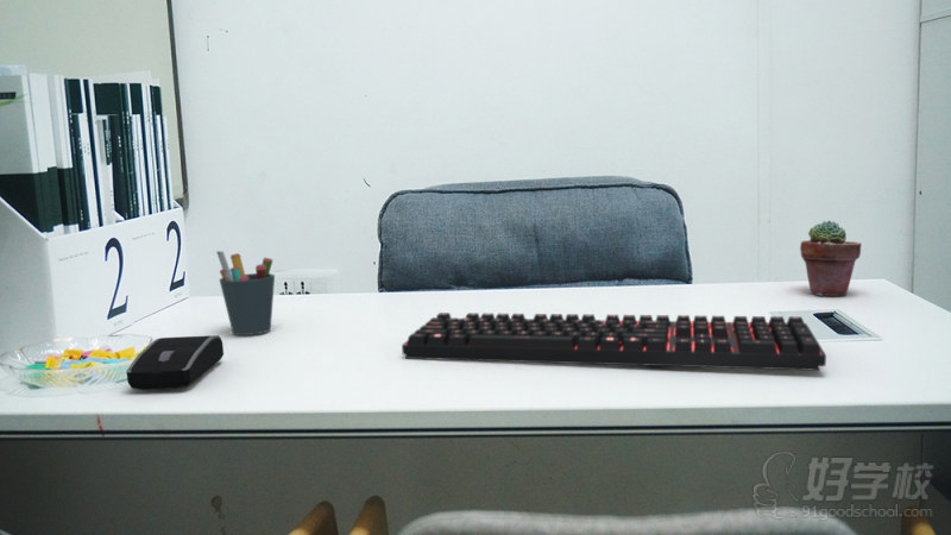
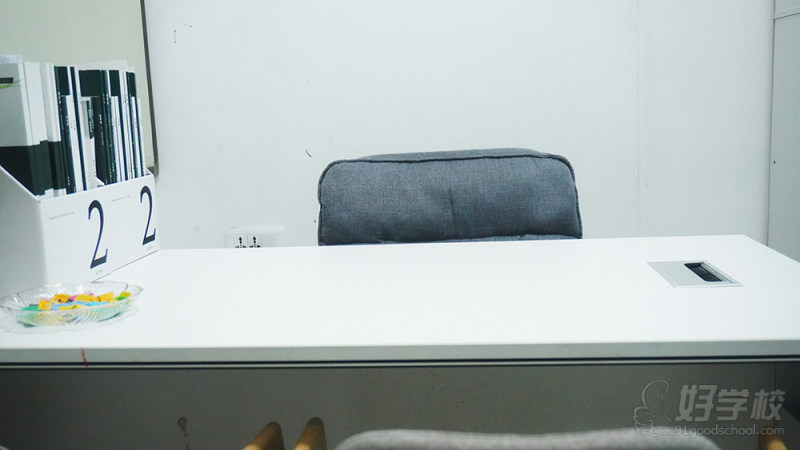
- potted succulent (830, 257)
- pen holder (247, 289)
- keyboard (604, 336)
- computer mouse (176, 359)
